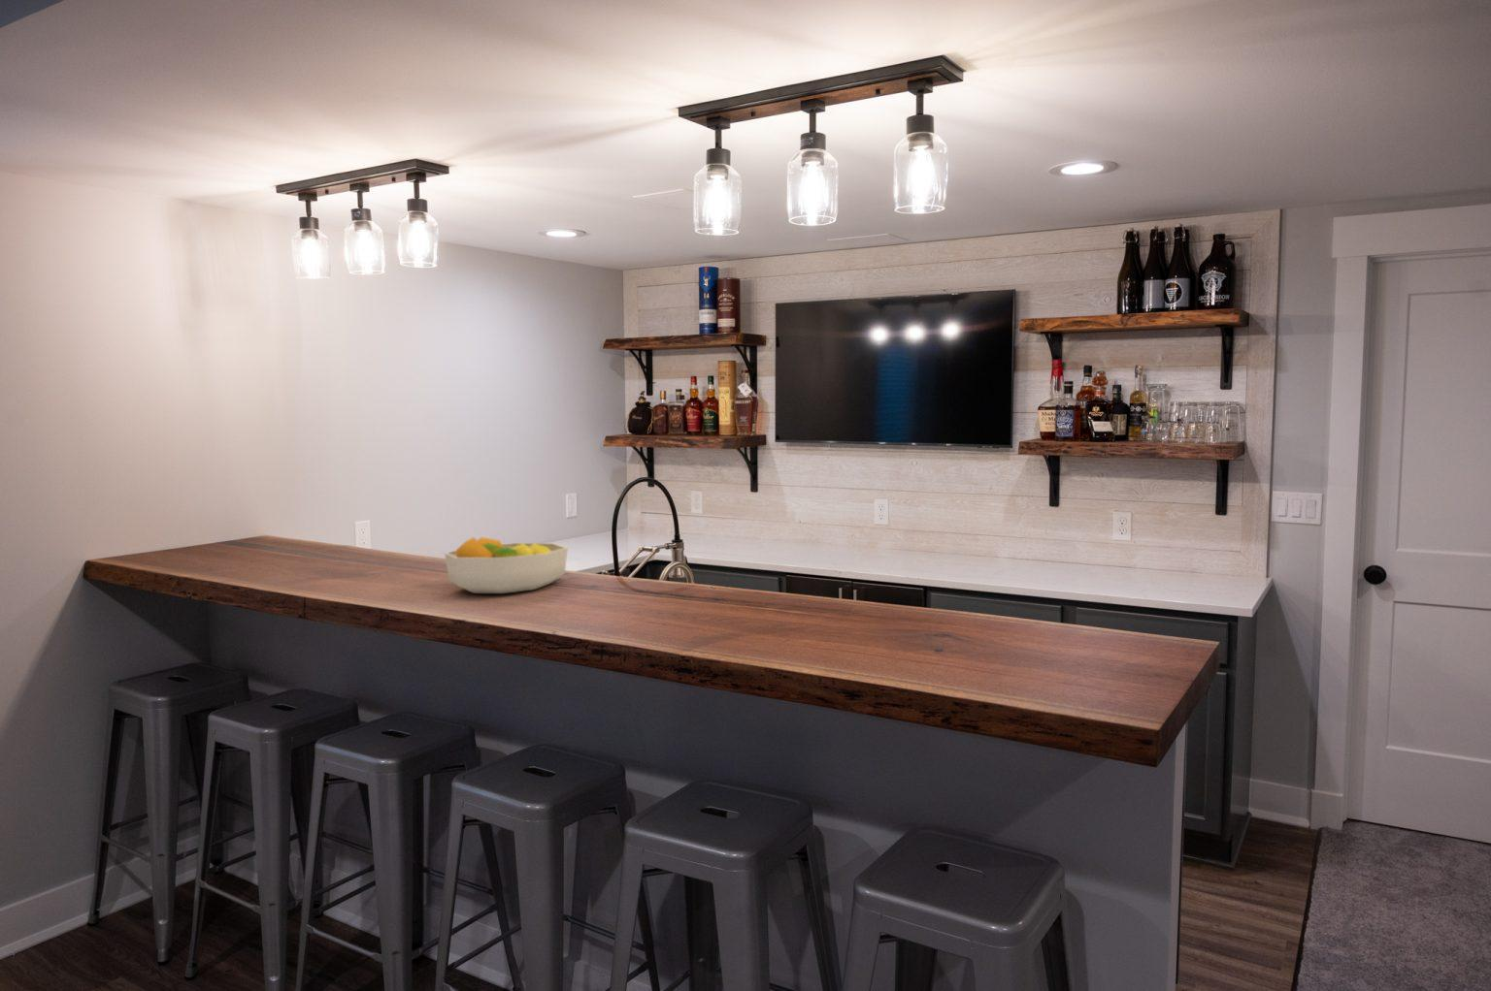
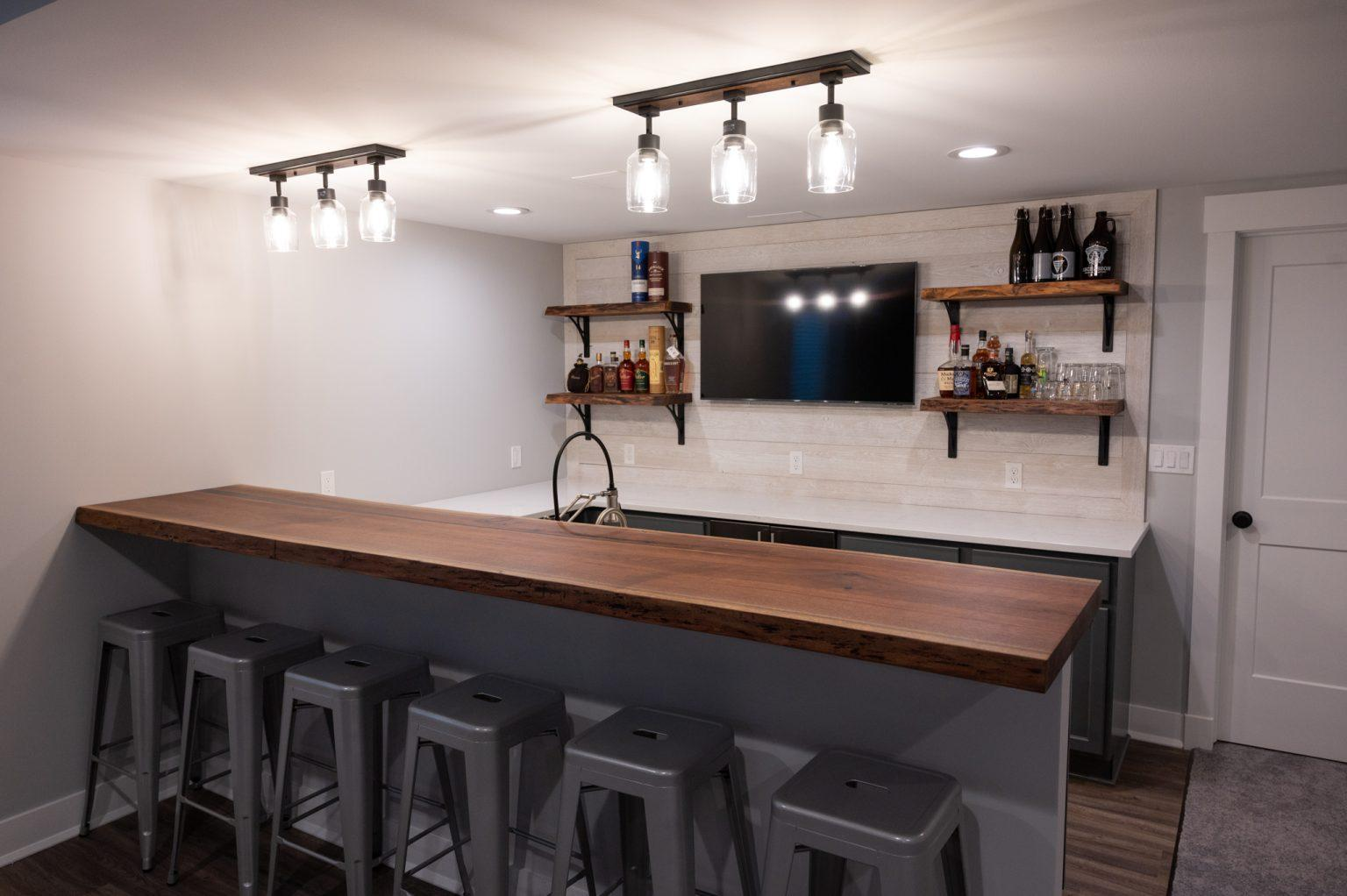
- fruit bowl (508, 560)
